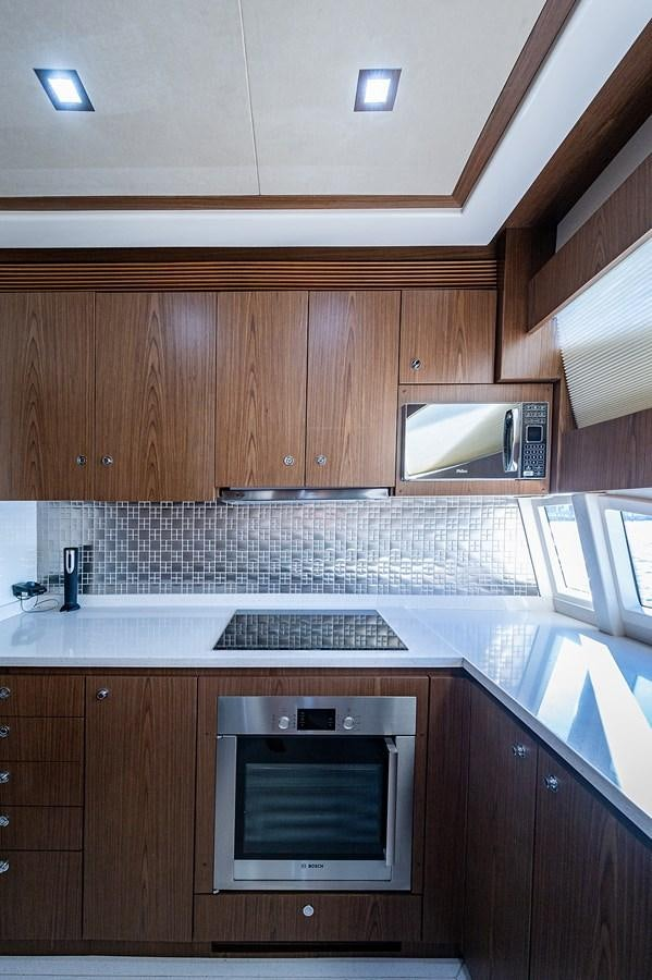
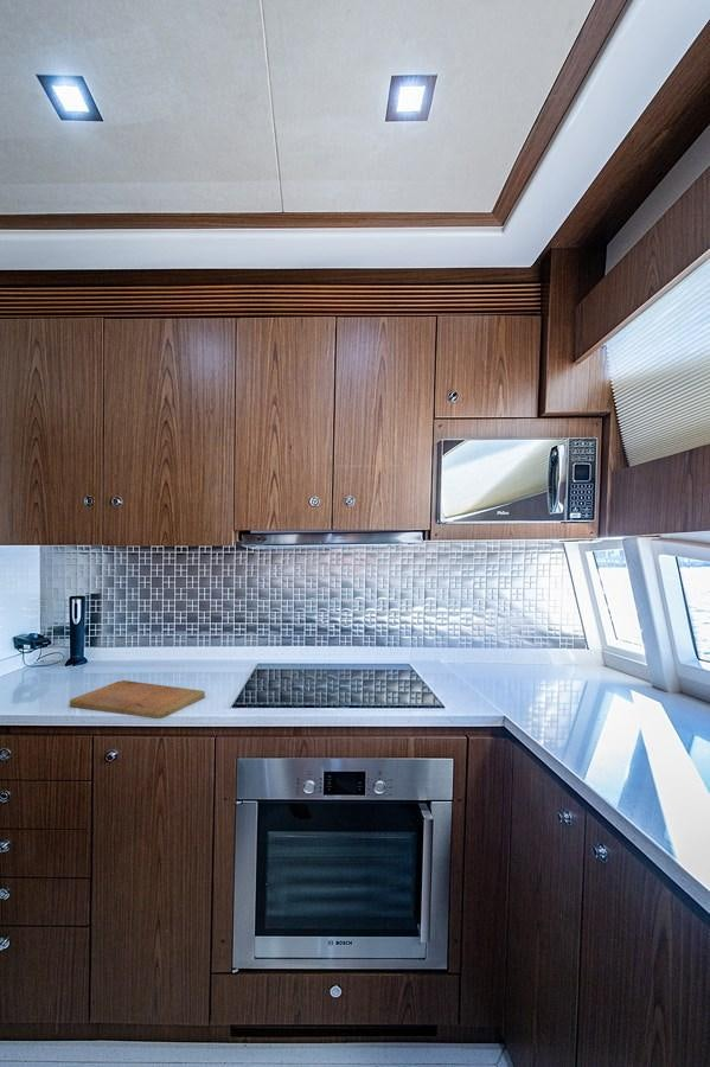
+ cutting board (139, 697)
